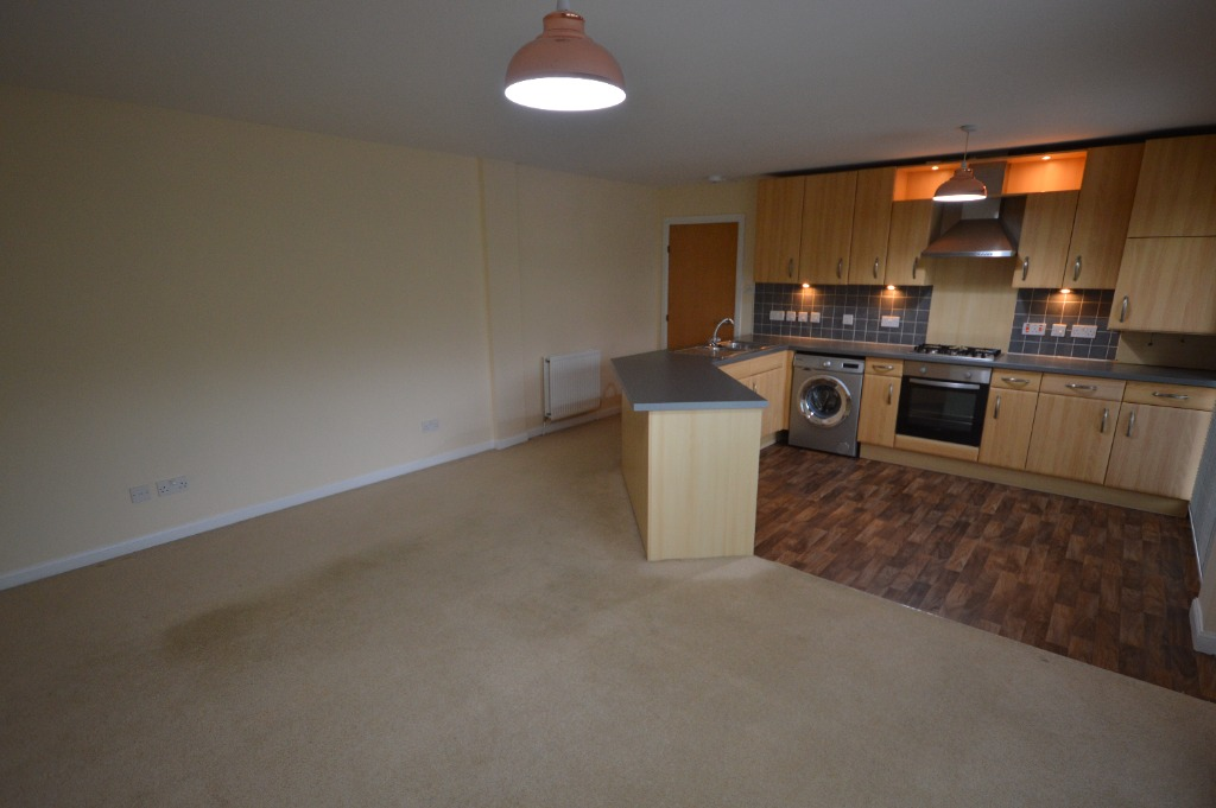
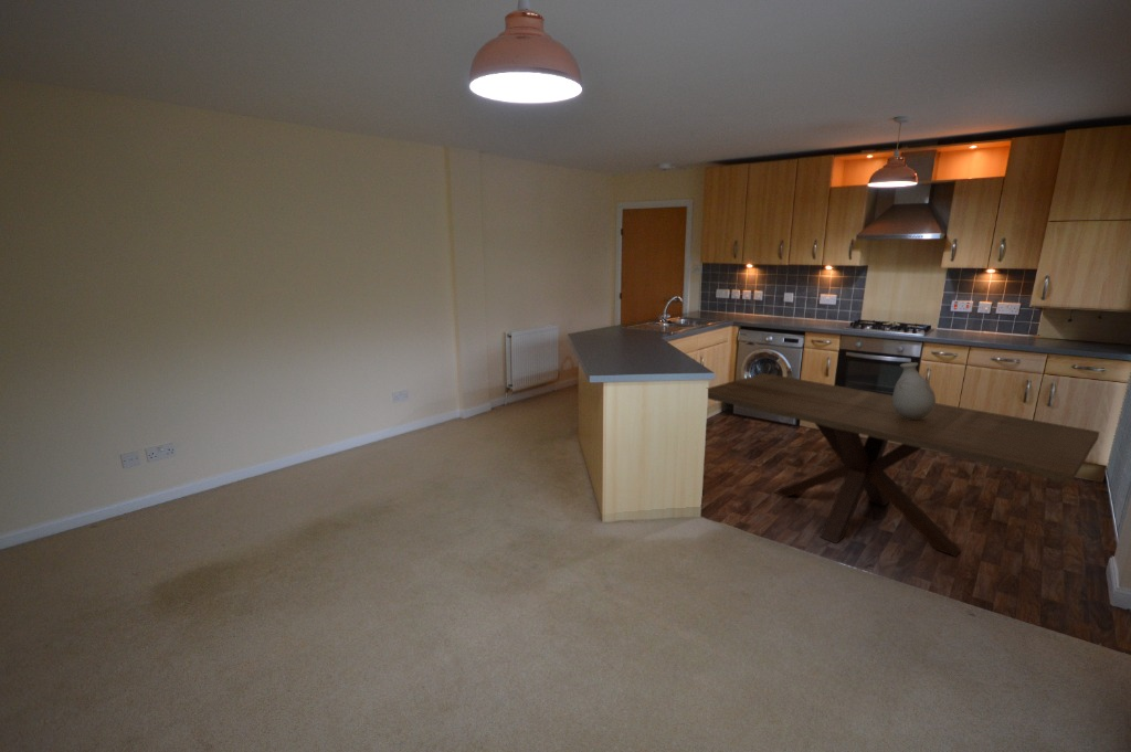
+ vase (915, 390)
+ dining table (864, 464)
